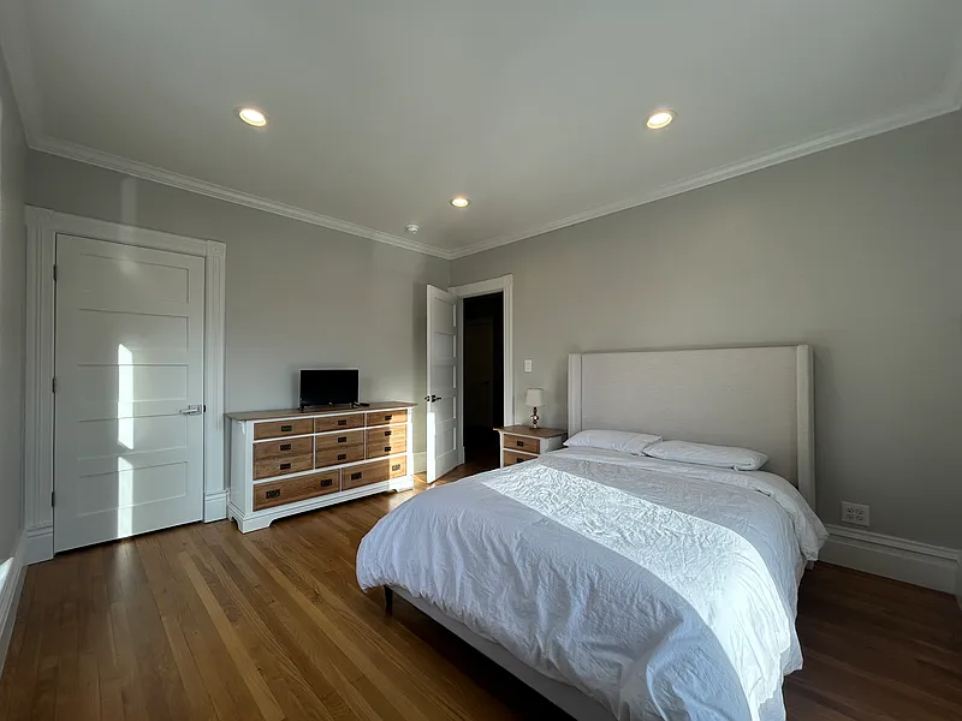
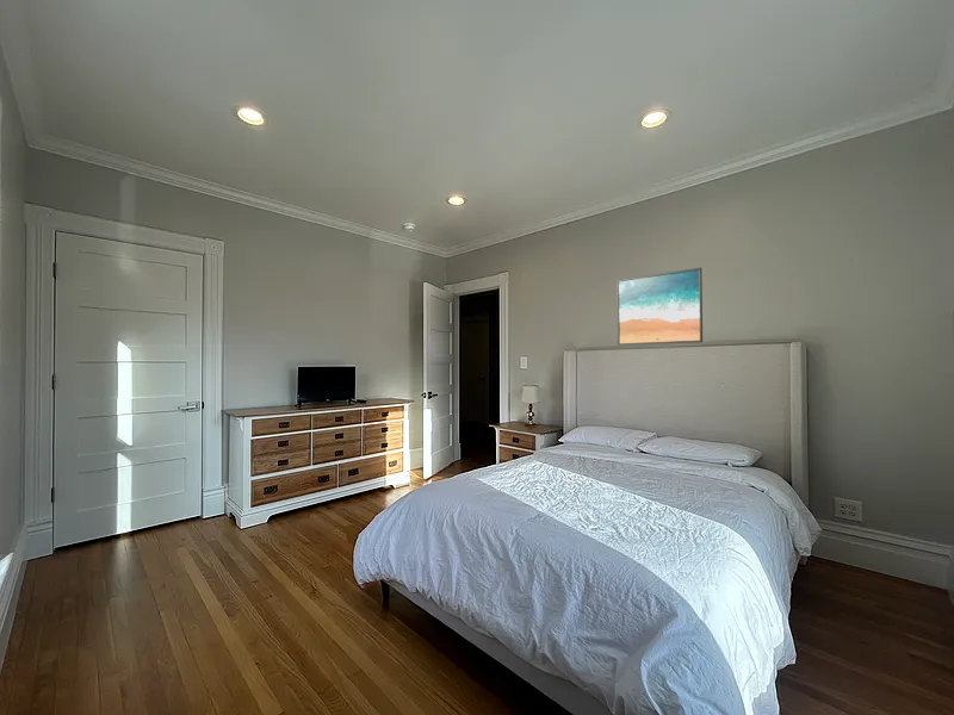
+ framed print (656, 309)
